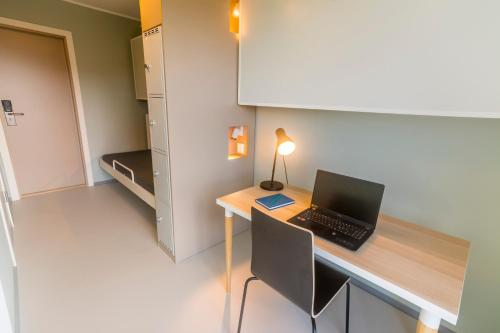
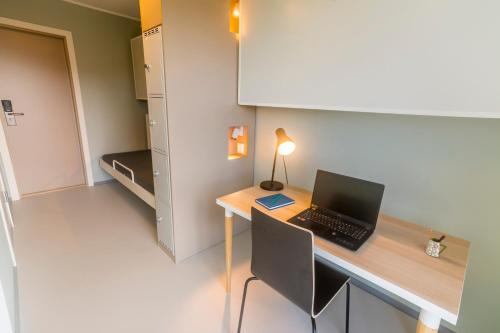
+ pen holder (437, 243)
